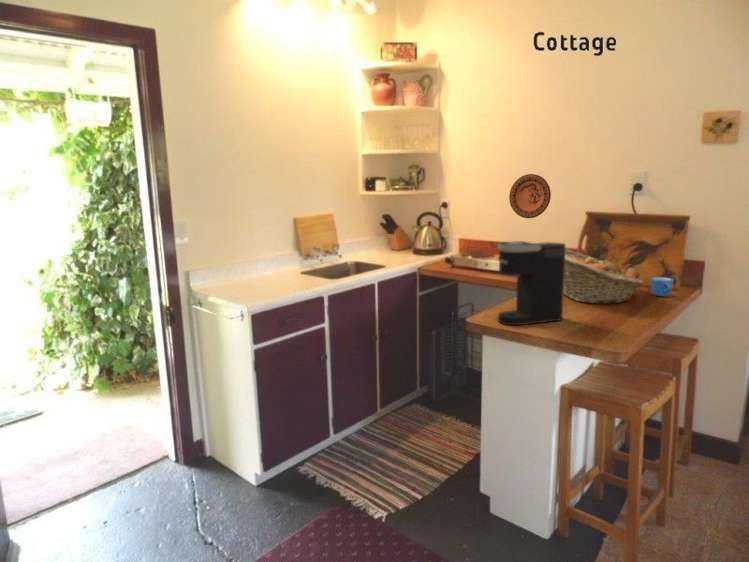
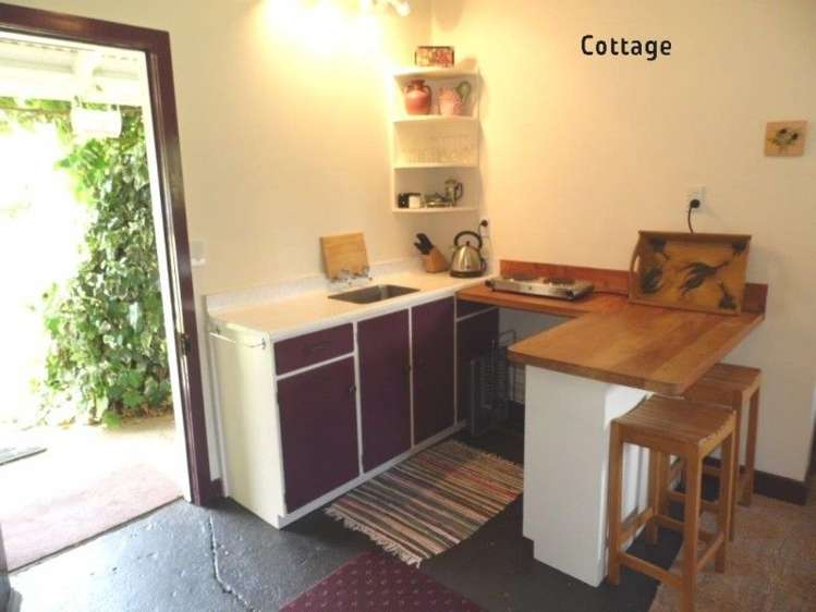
- mug (663, 287)
- coffee maker (530, 281)
- fruit basket (591, 272)
- decorative plate (529, 196)
